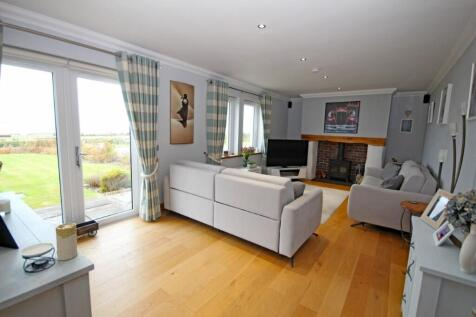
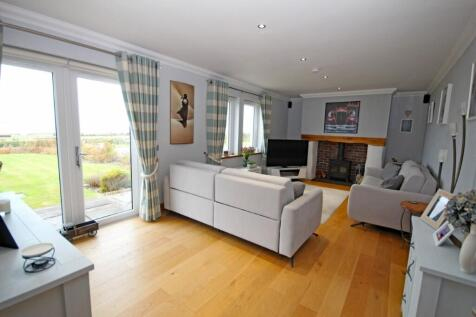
- candle (66, 241)
